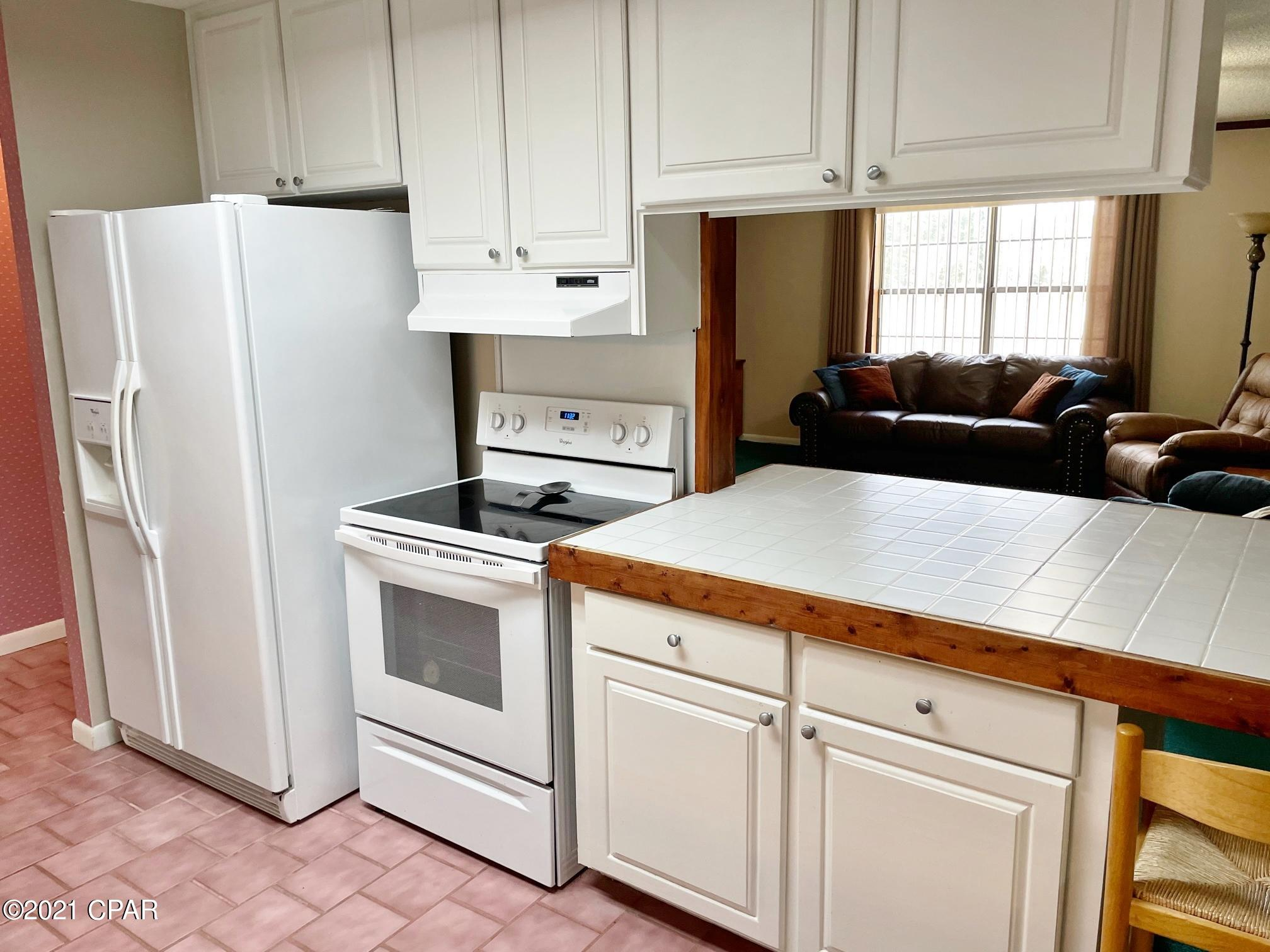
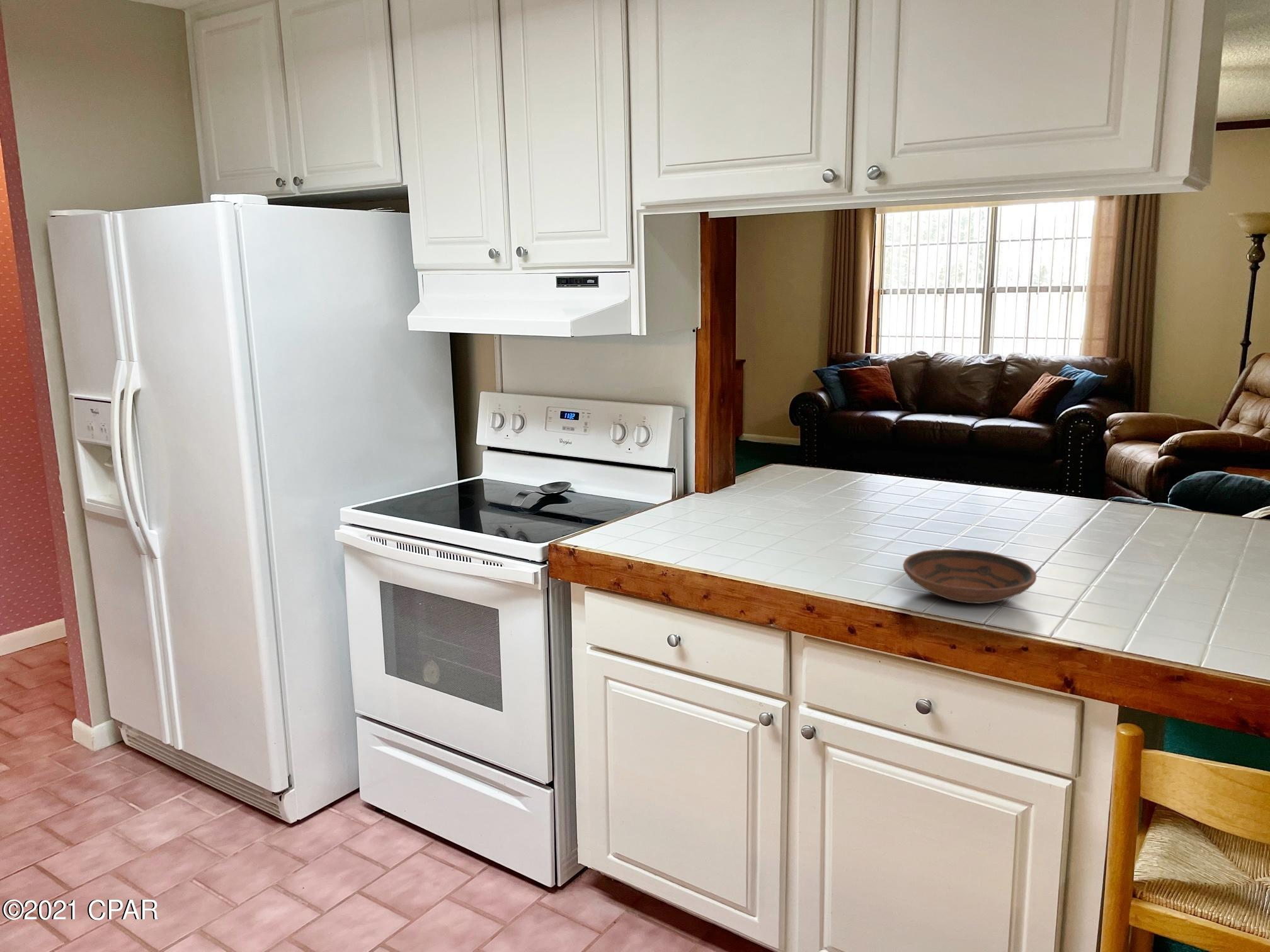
+ bowl (967, 580)
